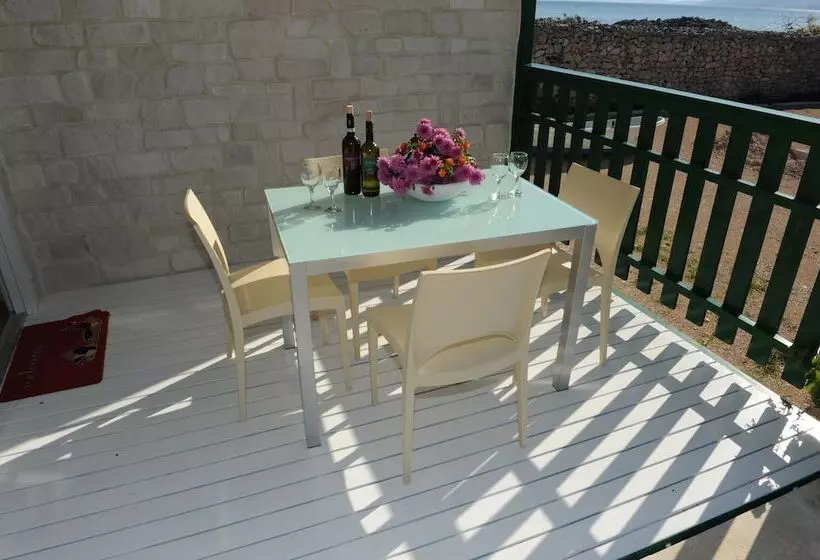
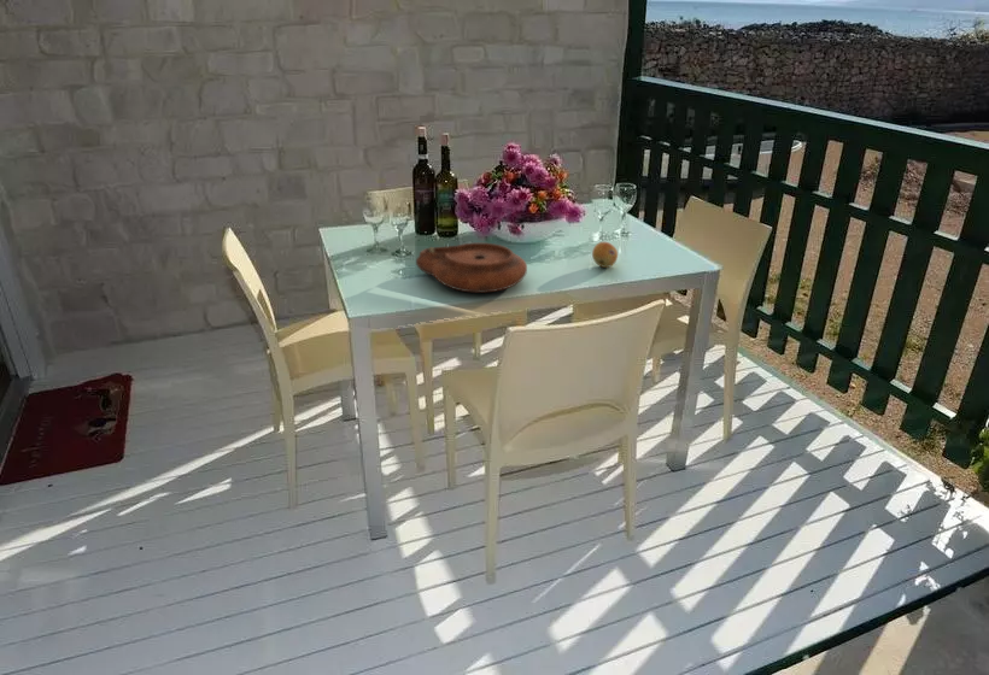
+ plate (475, 265)
+ fruit (604, 254)
